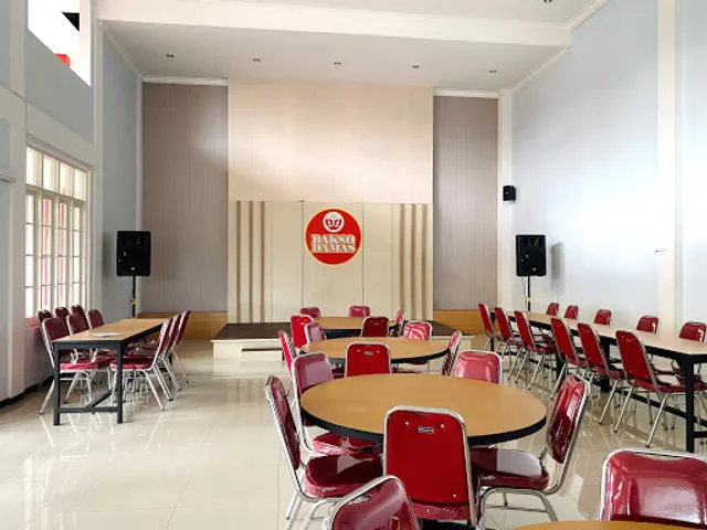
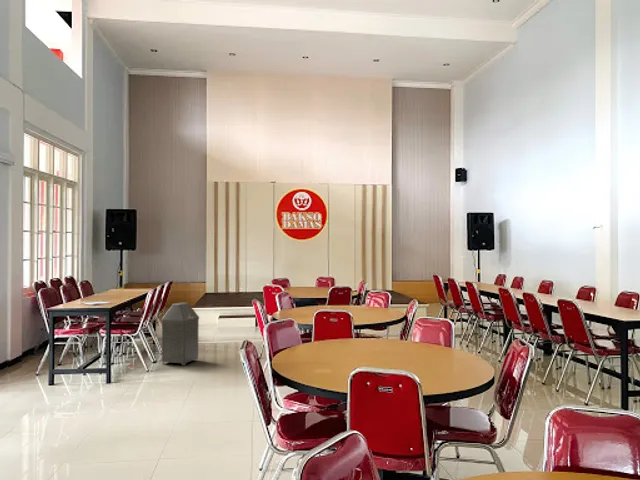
+ trash can (180, 332)
